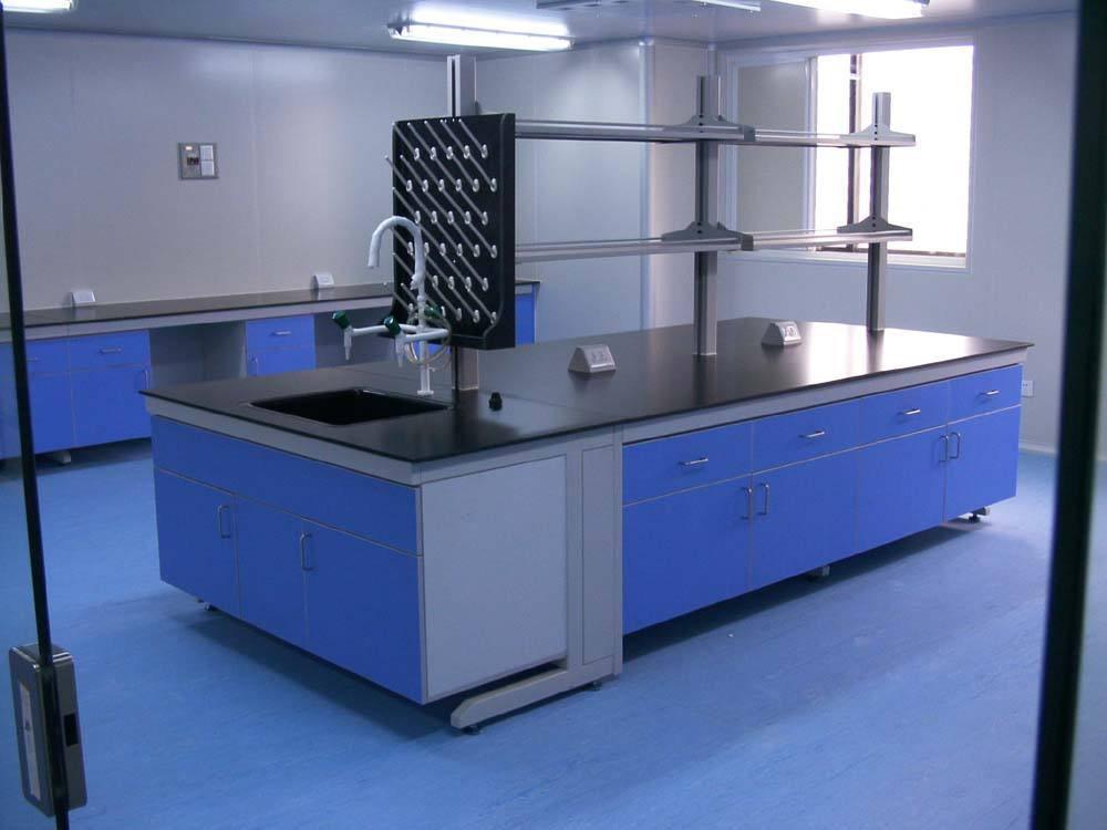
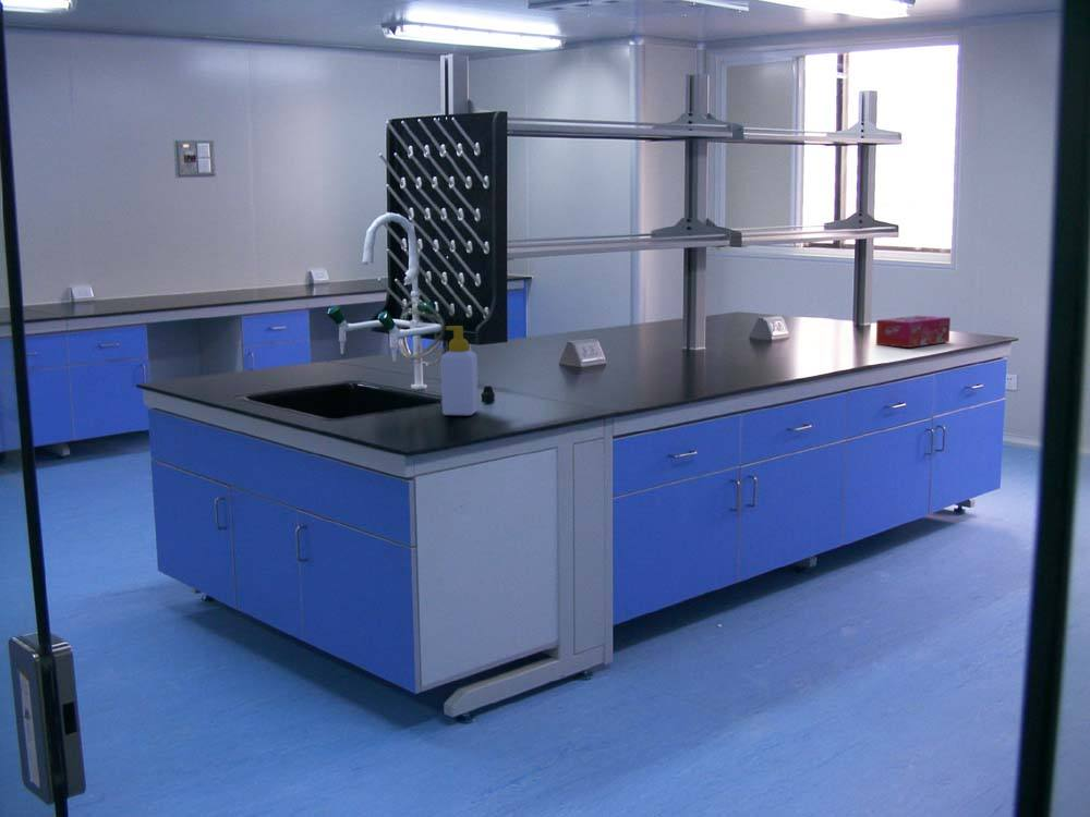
+ soap bottle (459, 369)
+ tissue box (912, 330)
